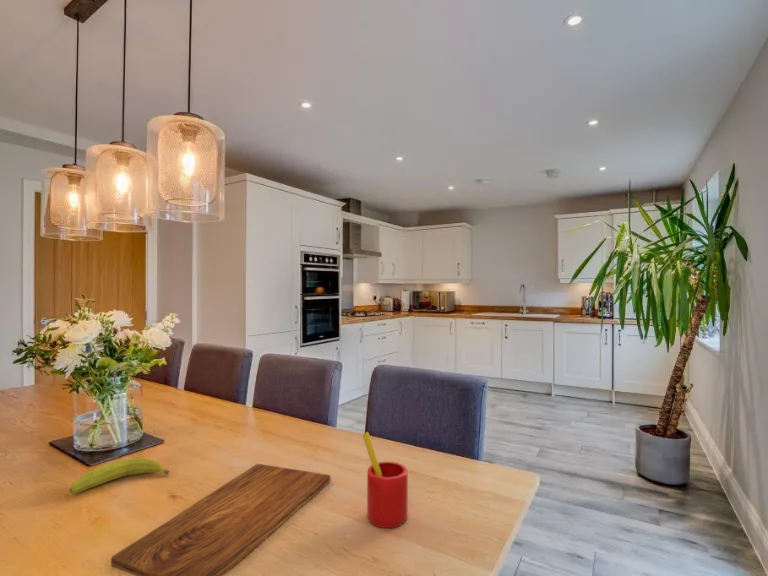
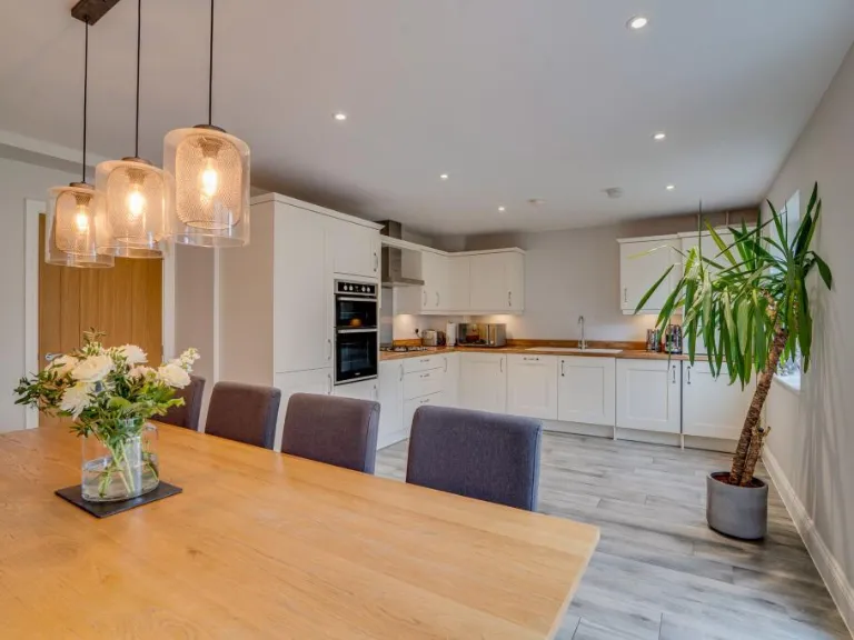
- cutting board (238, 512)
- straw (383, 475)
- fruit (119, 474)
